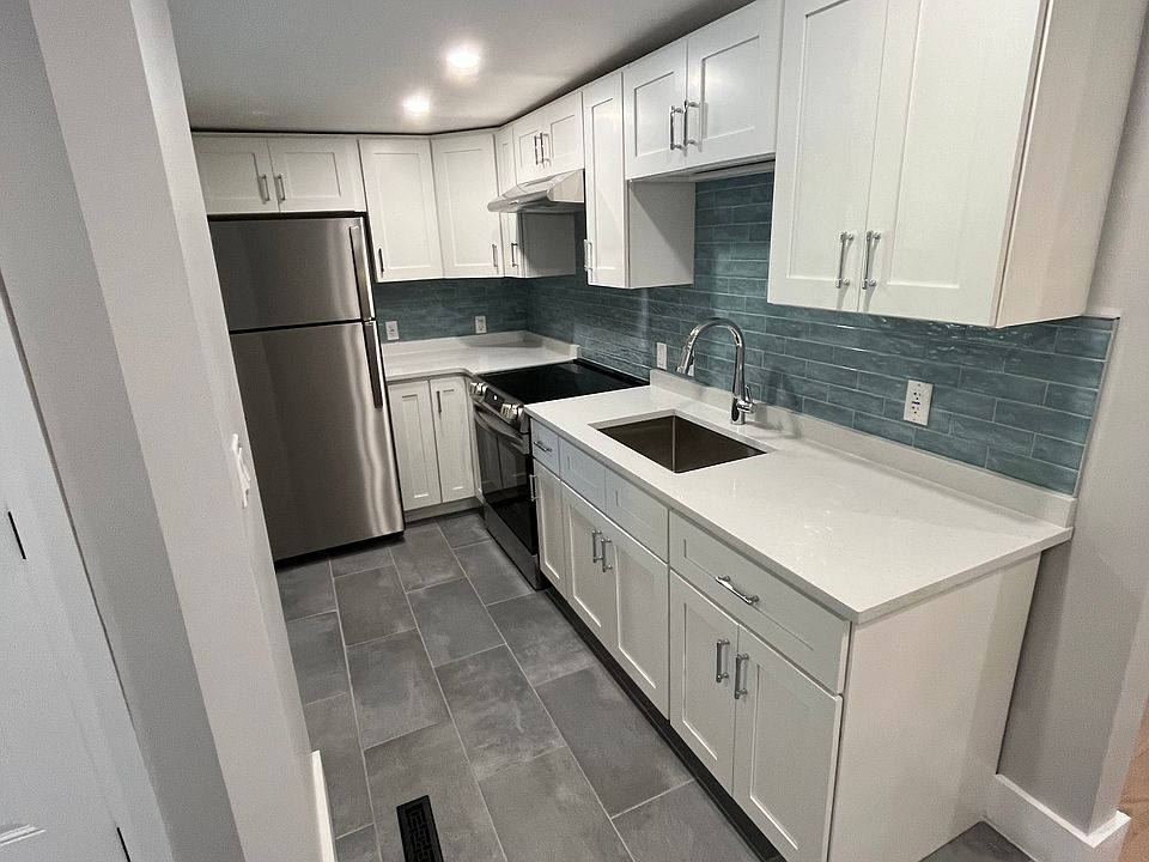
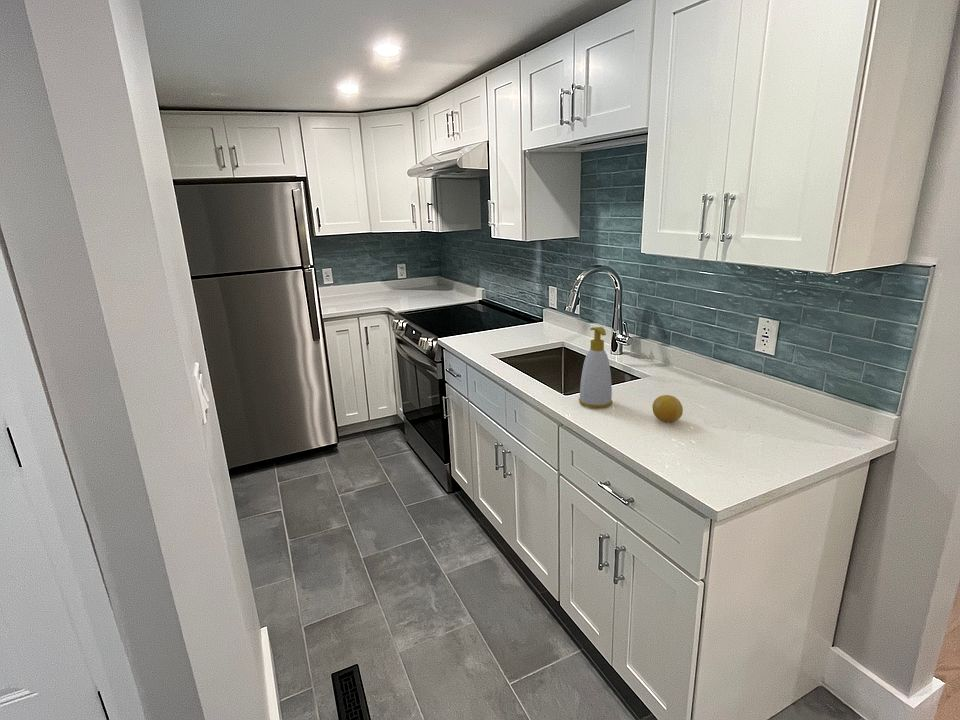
+ fruit (667, 408)
+ soap bottle (596, 365)
